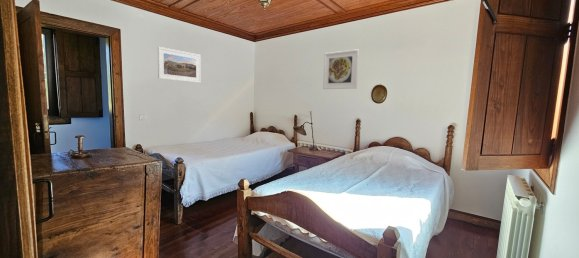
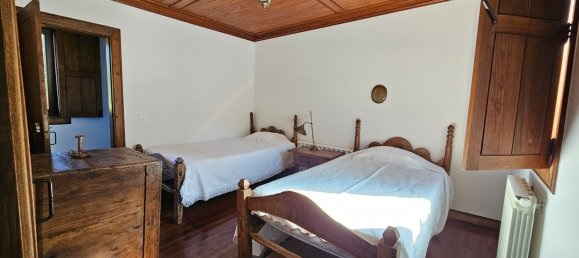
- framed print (340, 70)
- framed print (180, 66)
